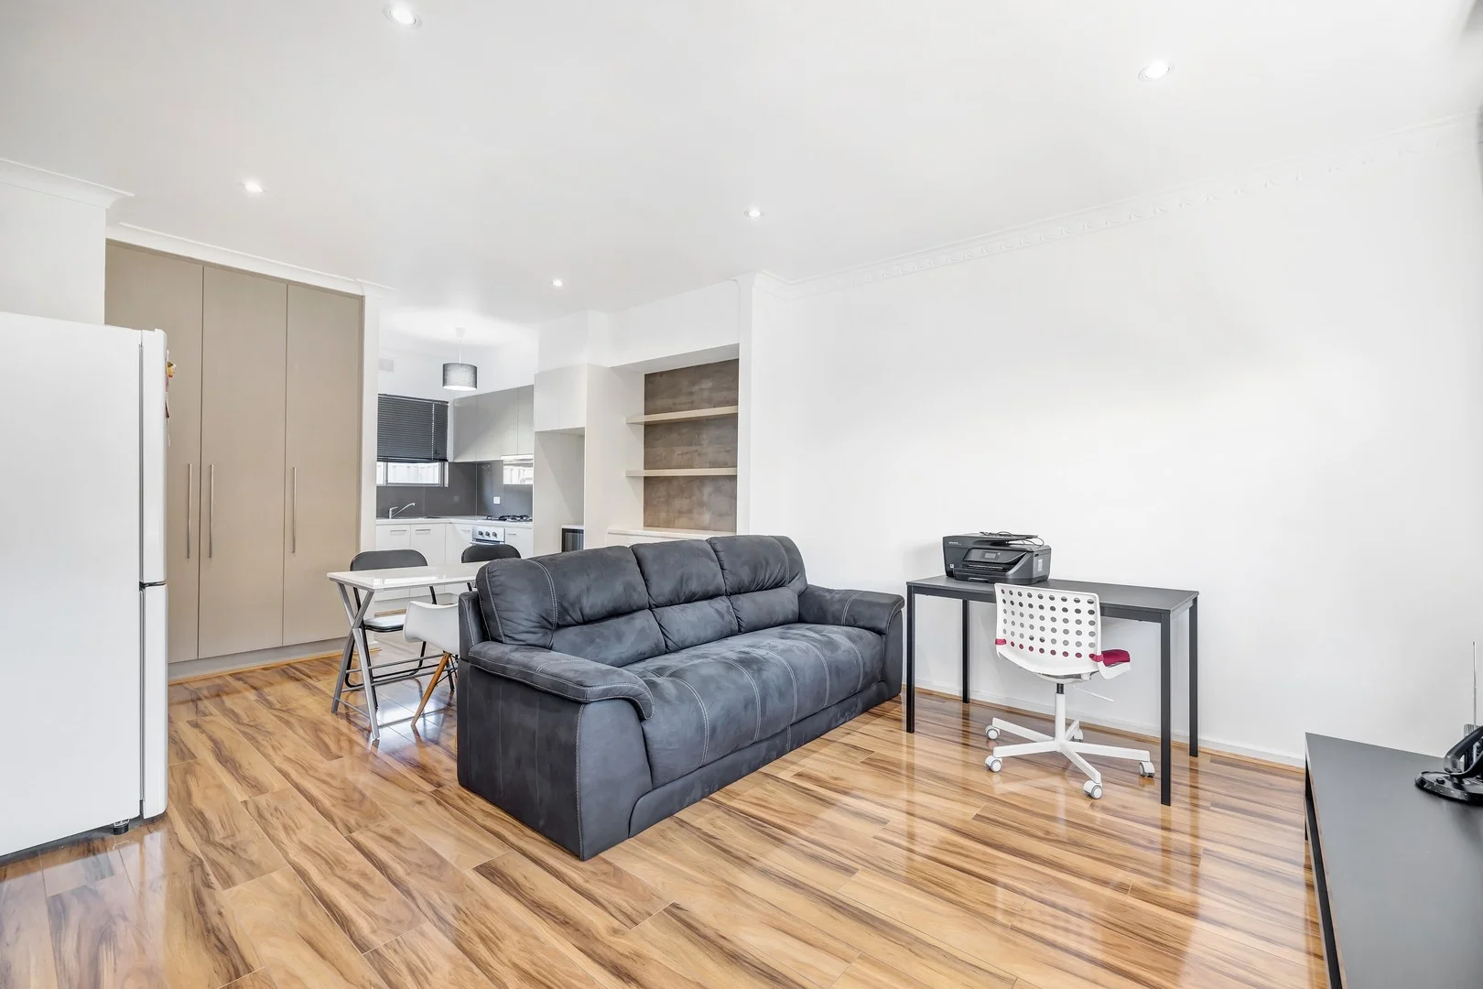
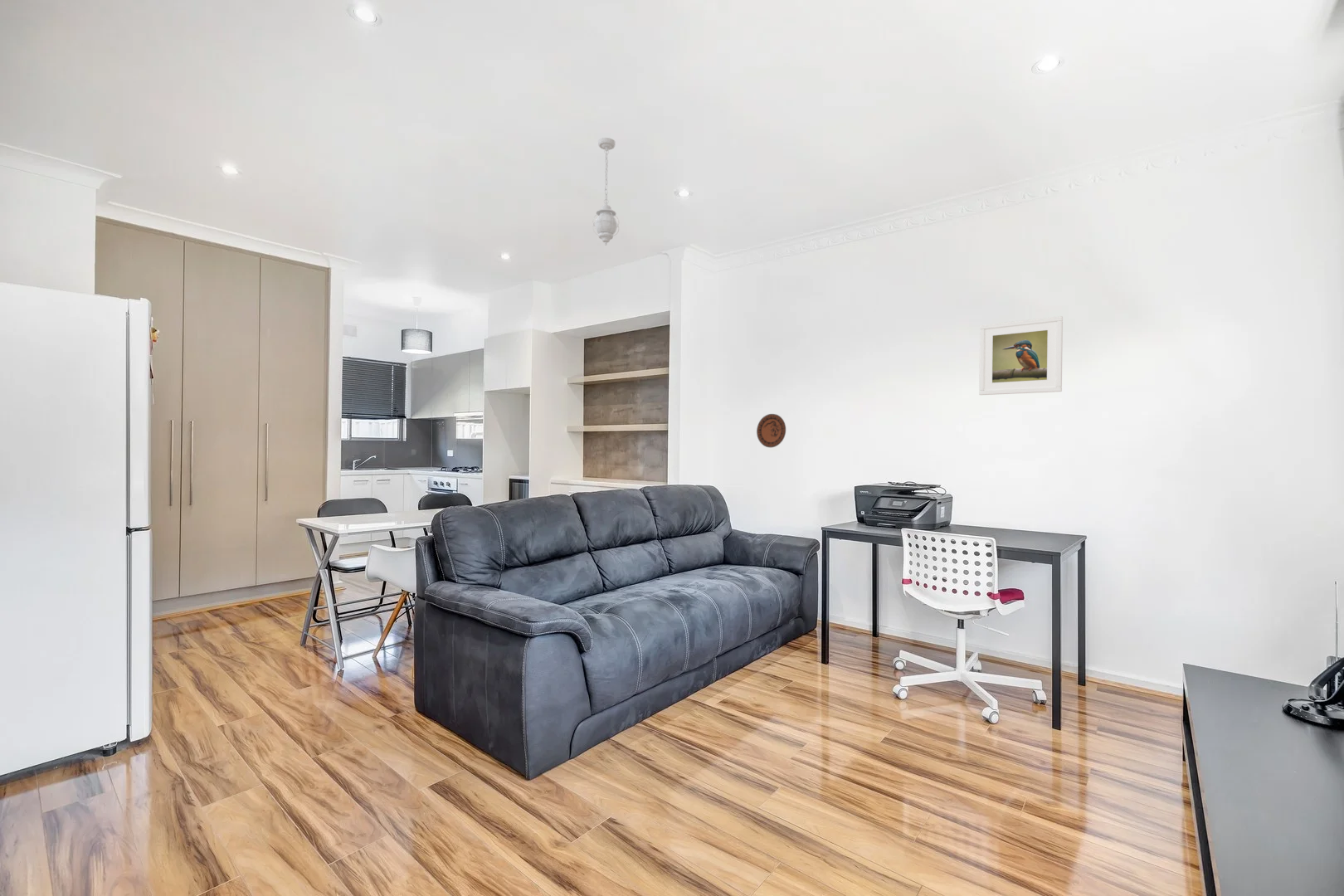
+ decorative plate (771, 431)
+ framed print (1019, 357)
+ pendant light (606, 193)
